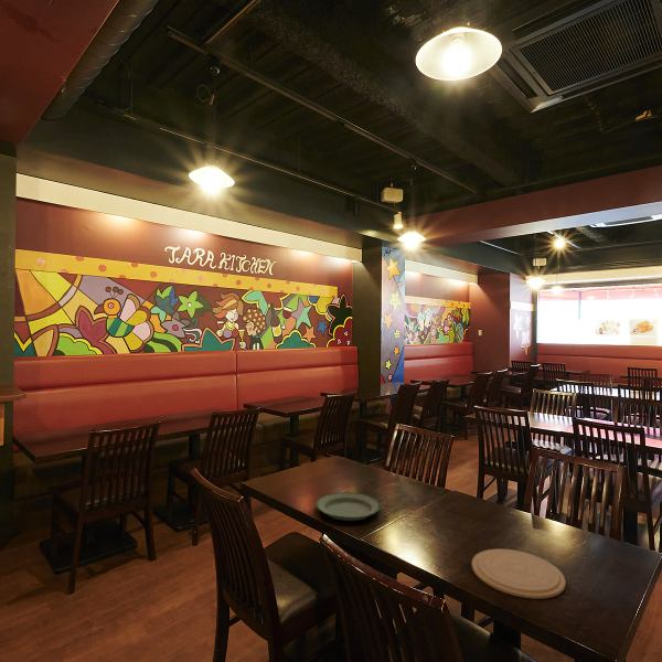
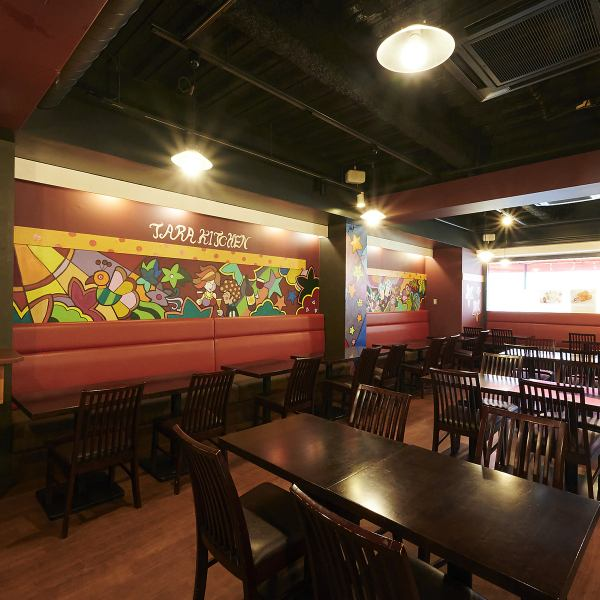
- plate (516, 570)
- plate (348, 508)
